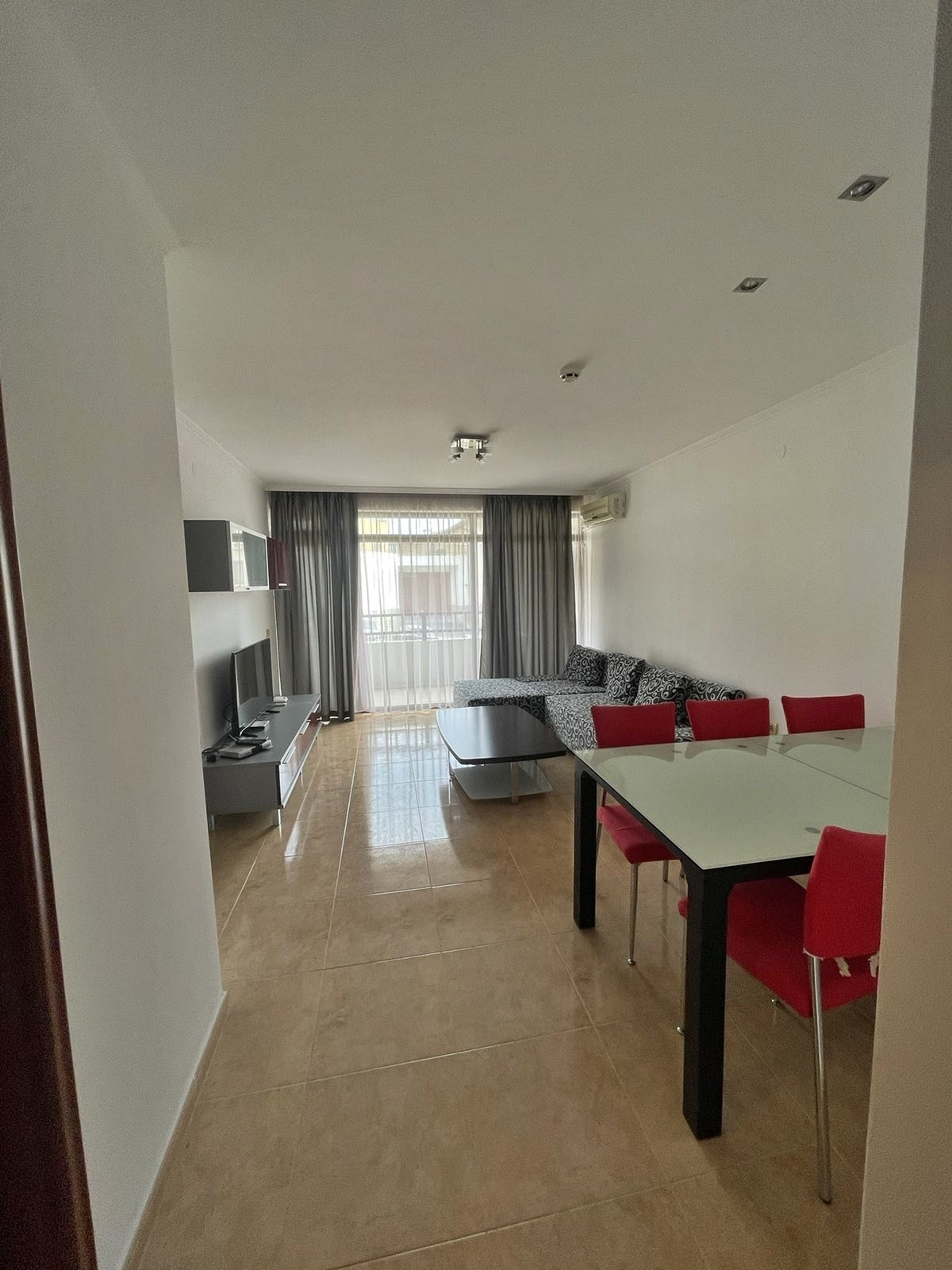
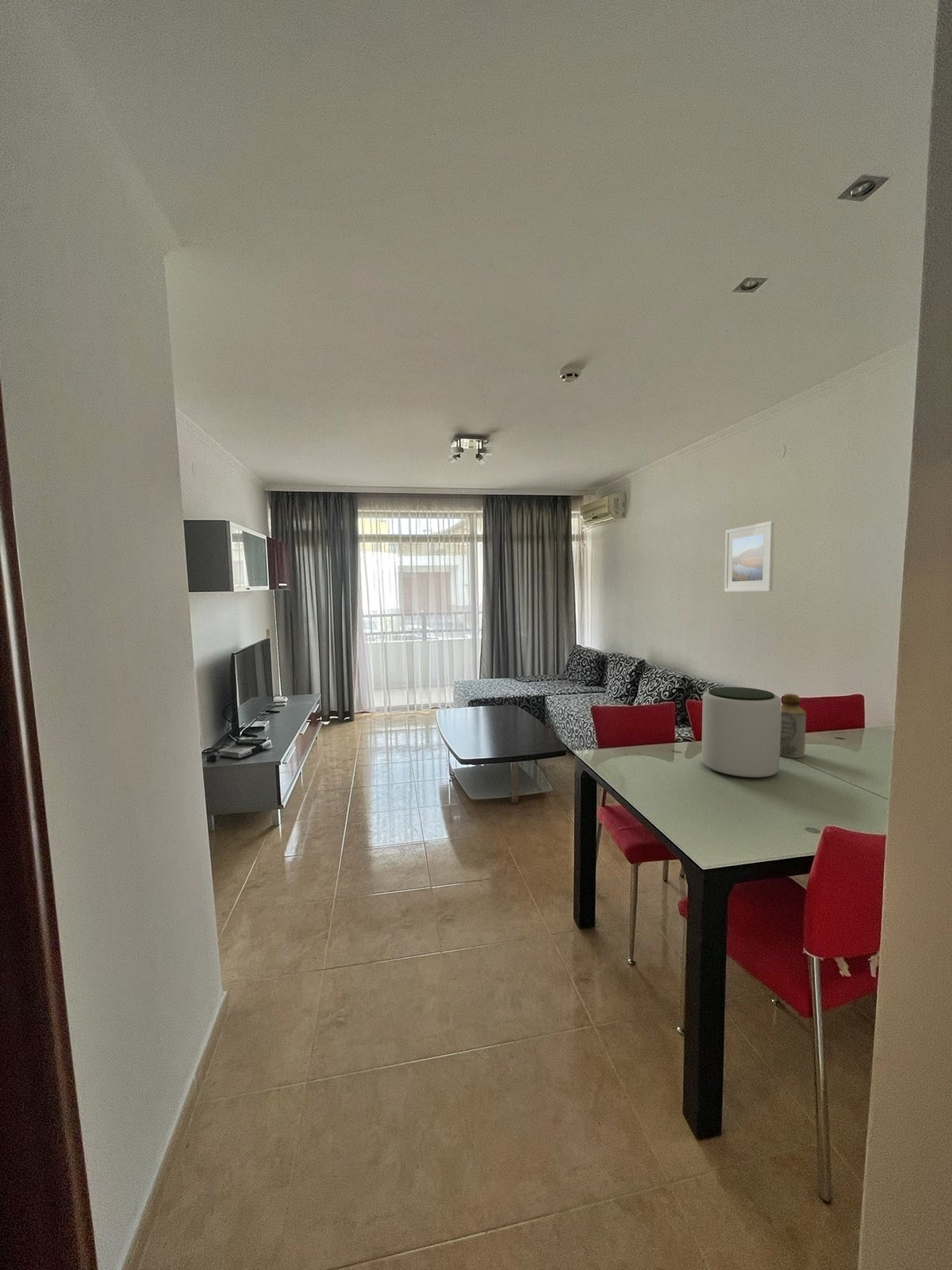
+ plant pot (739, 730)
+ bottle (789, 724)
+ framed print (747, 559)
